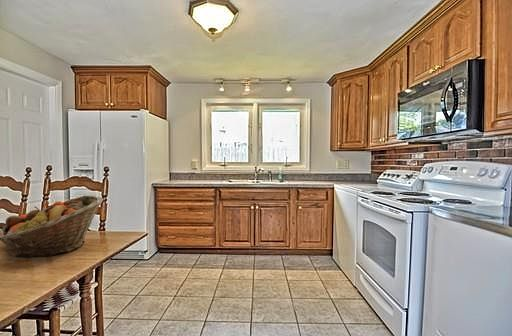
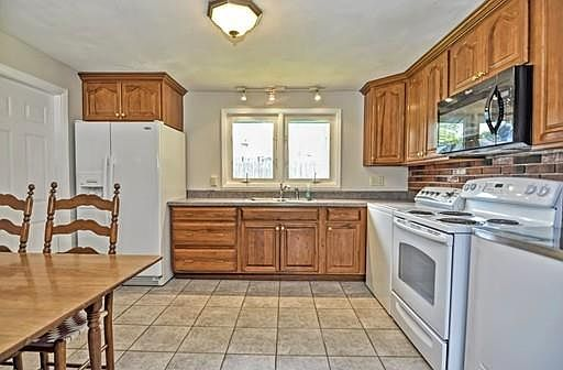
- fruit basket (53, 222)
